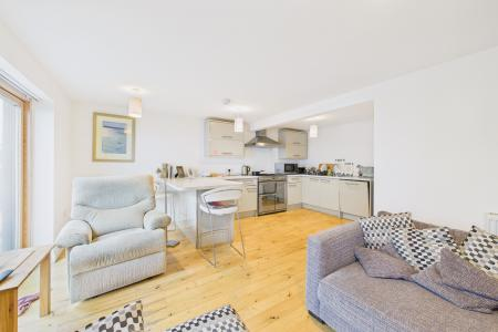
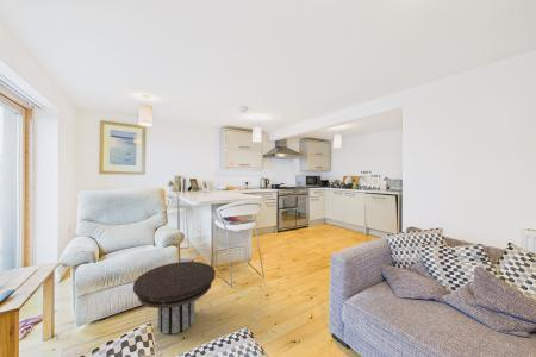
+ side table (176, 299)
